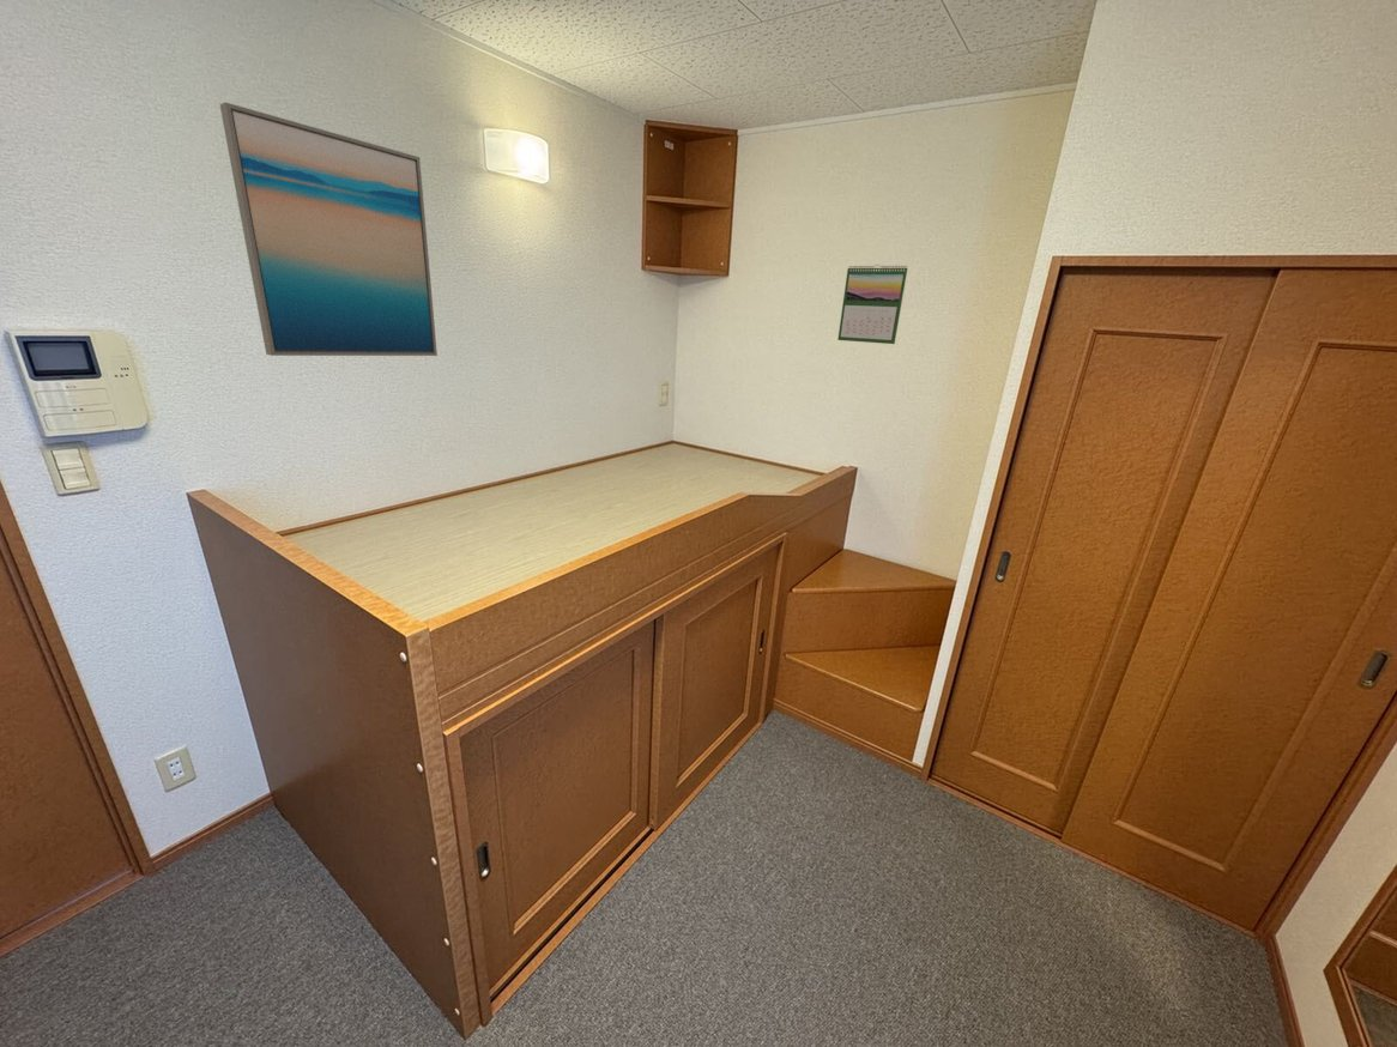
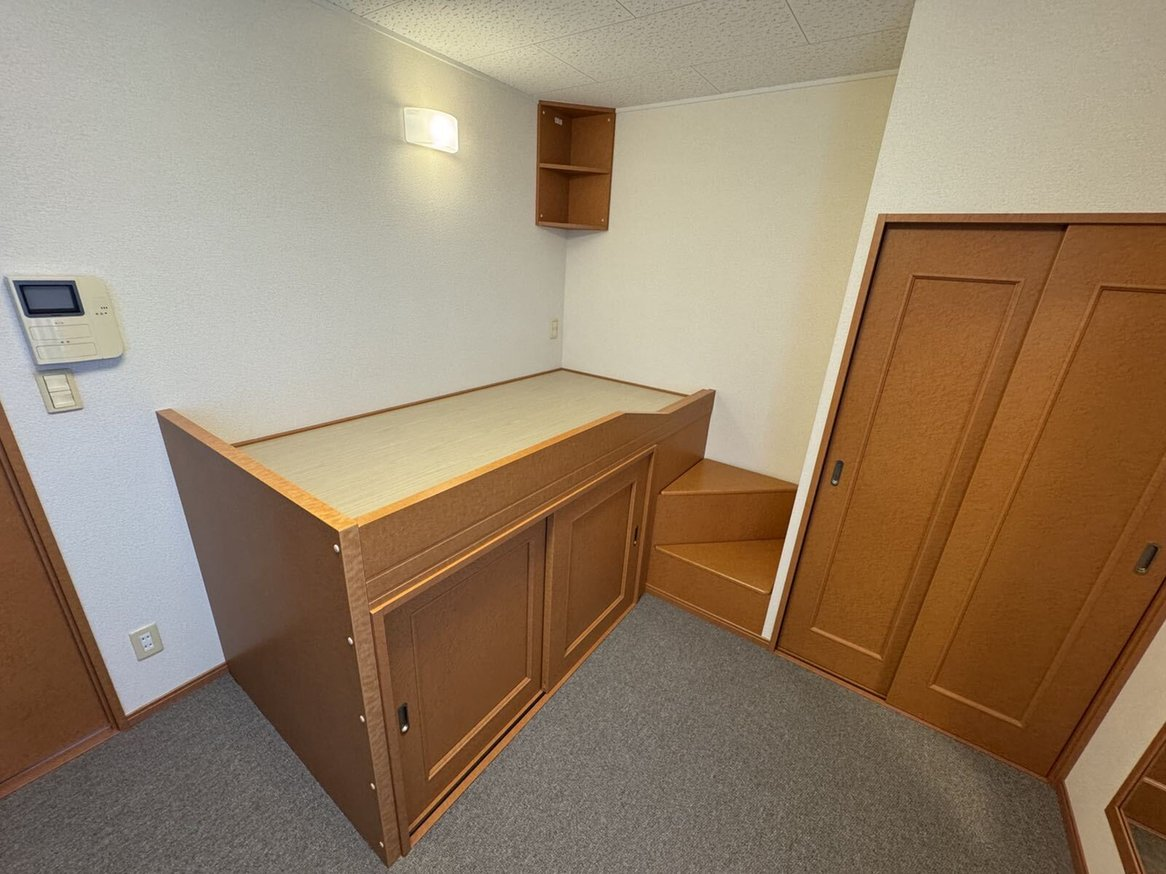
- wall art (346, 250)
- calendar (871, 303)
